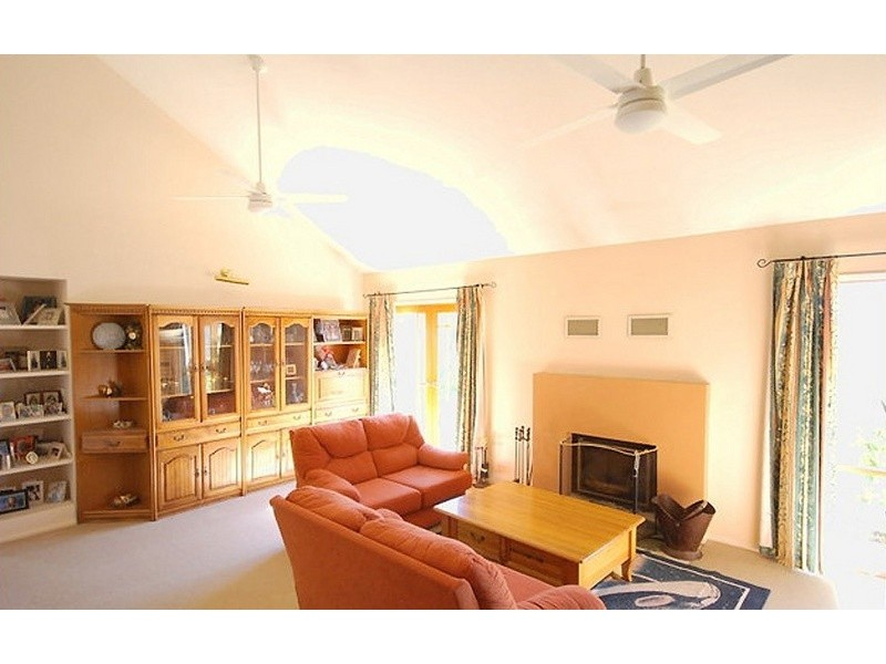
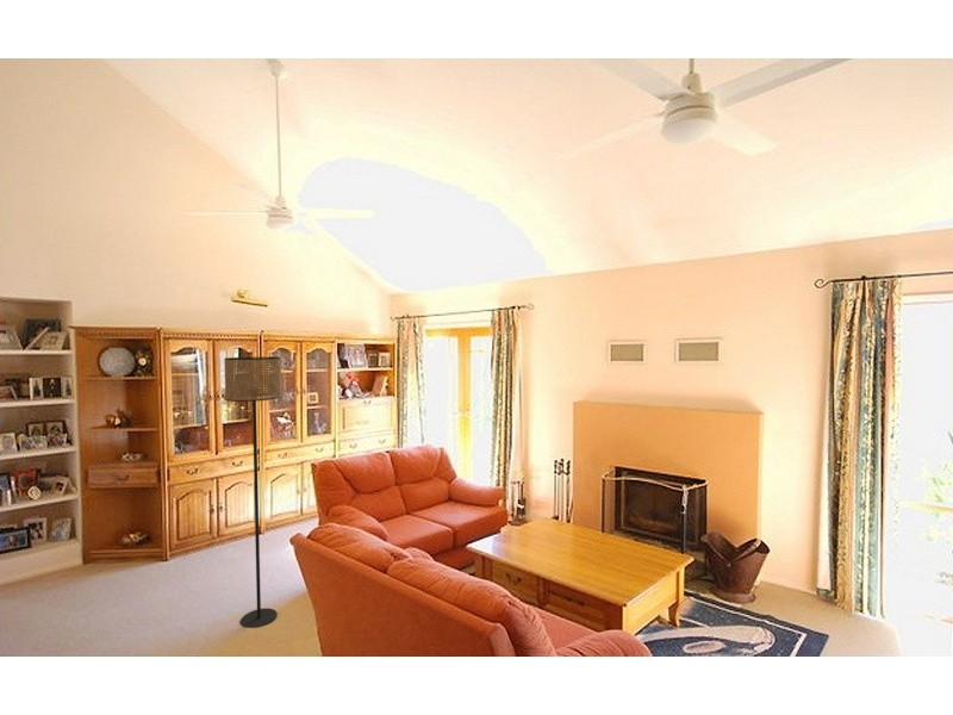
+ floor lamp (256, 489)
